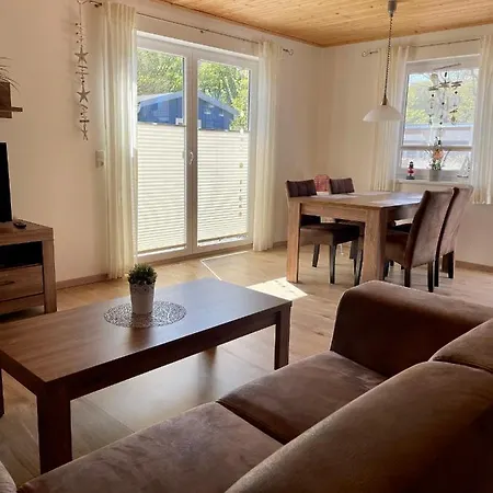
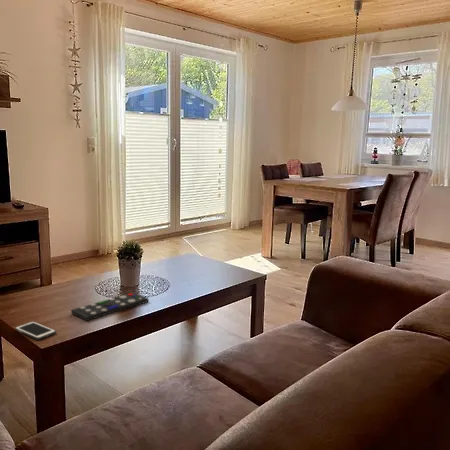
+ remote control (111, 305)
+ cell phone (35, 330)
